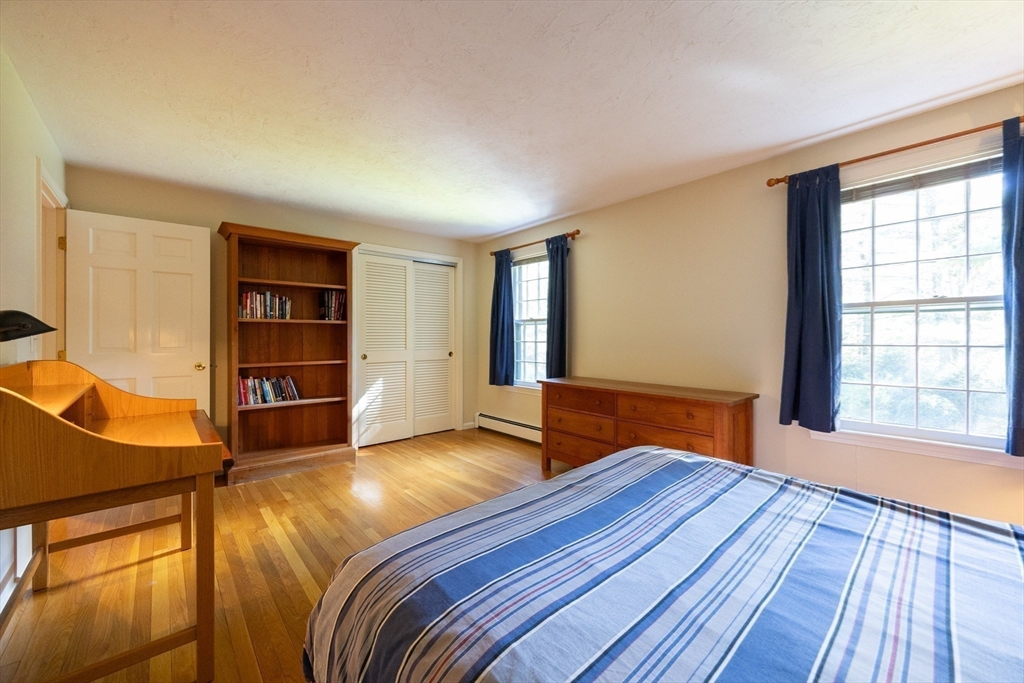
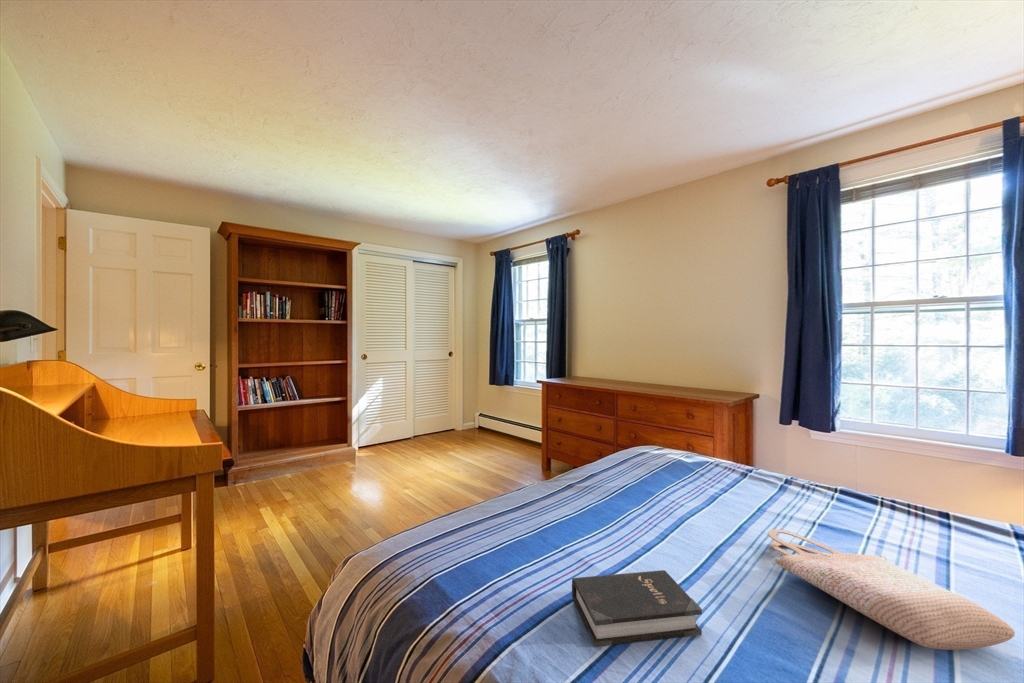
+ hardback book (632, 603)
+ shopping bag (855, 571)
